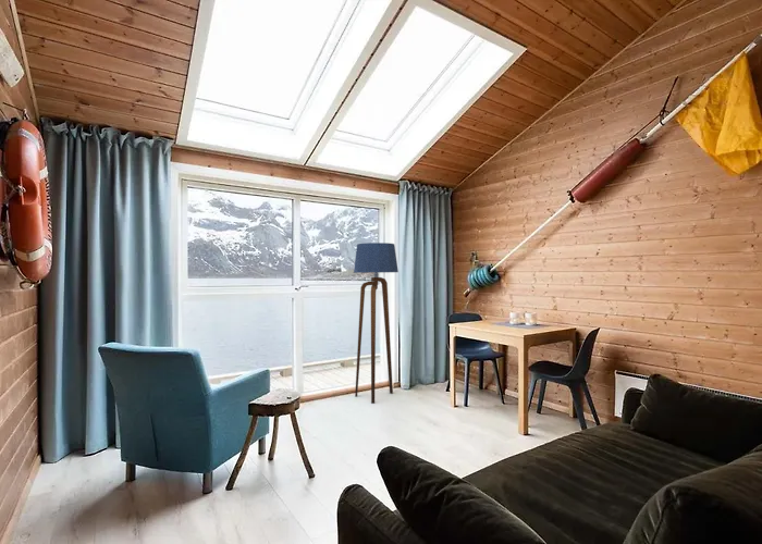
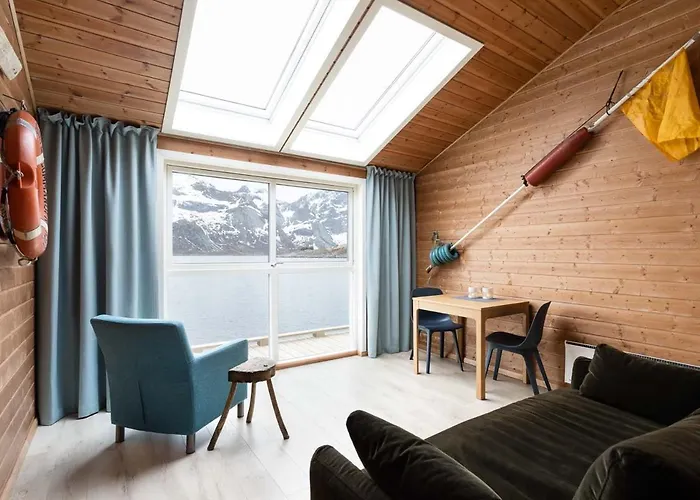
- floor lamp (374, 320)
